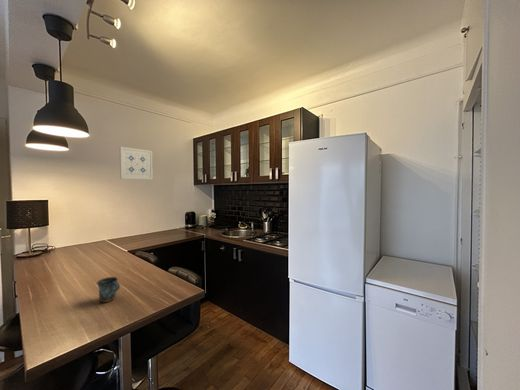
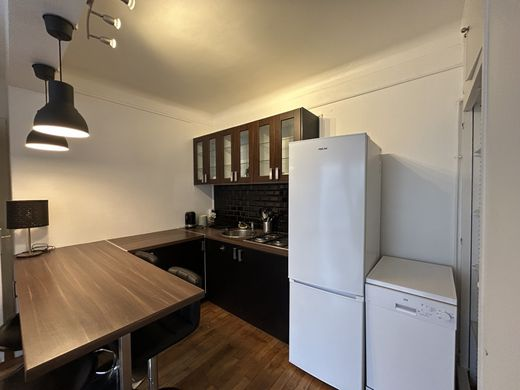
- wall art (136, 164)
- mug (108, 290)
